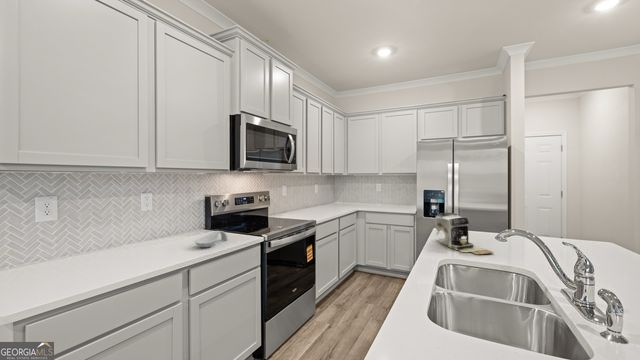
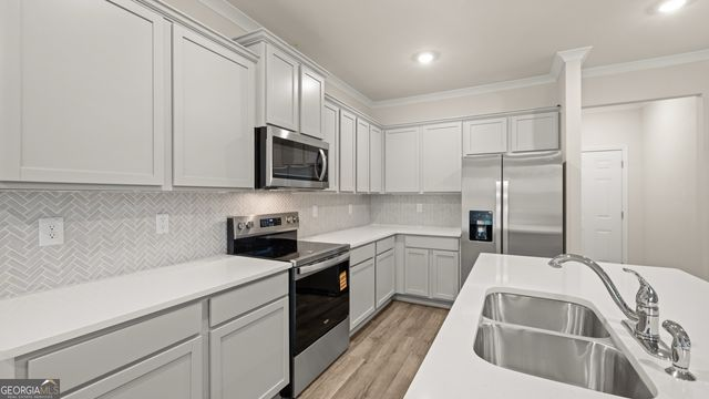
- coffee maker (460, 230)
- spoon rest (212, 238)
